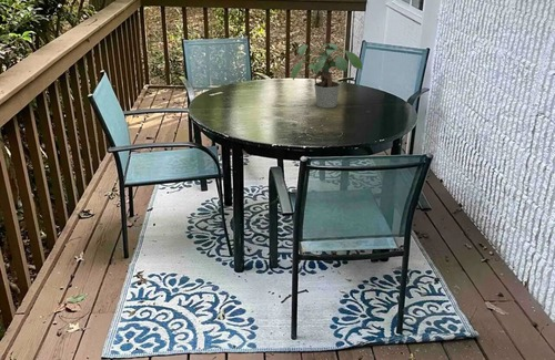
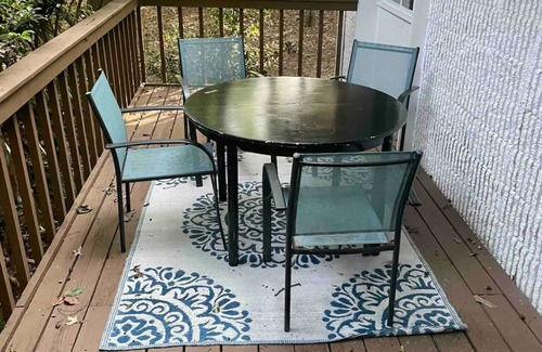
- potted plant (321, 75)
